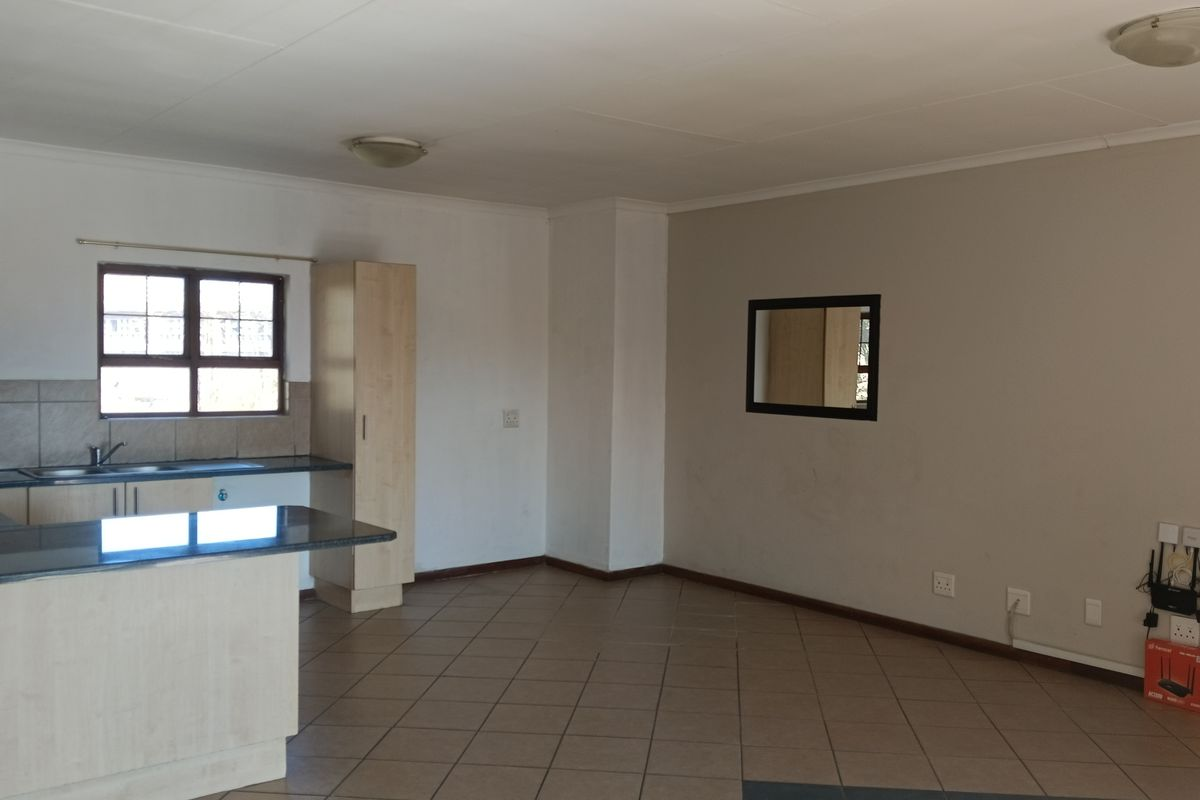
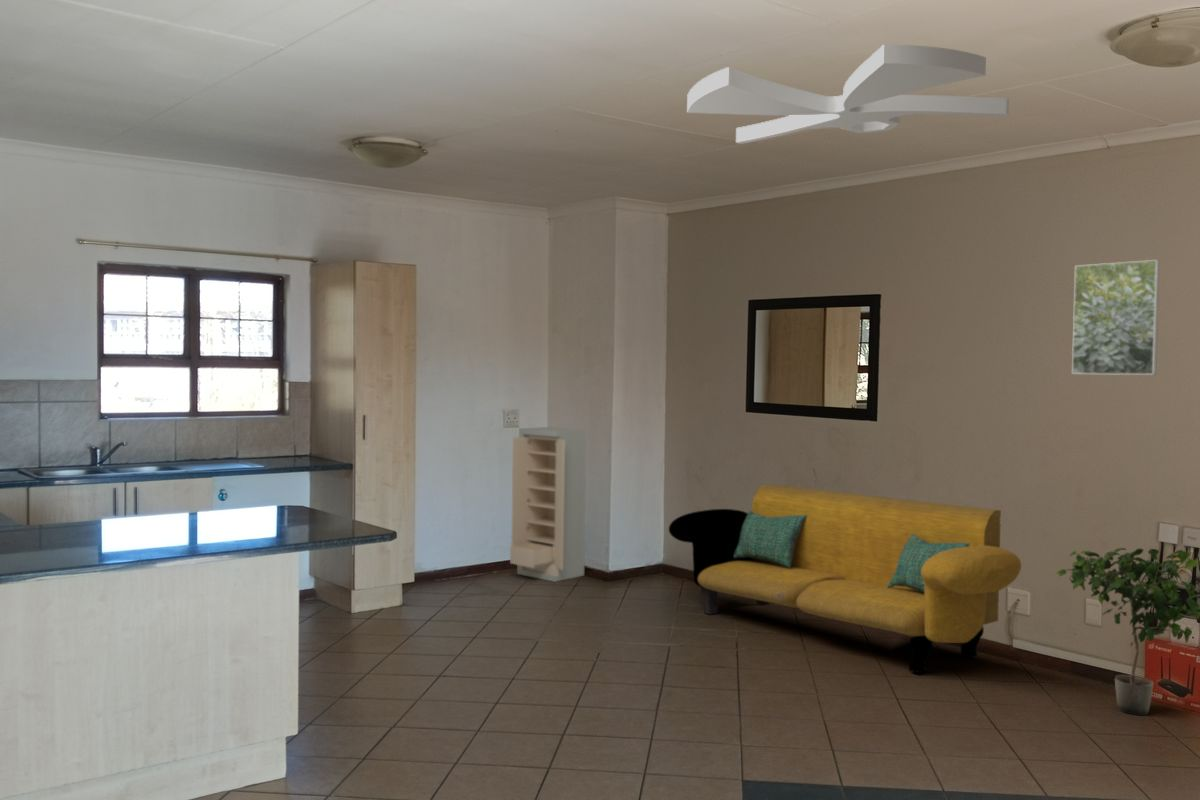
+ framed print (1114, 318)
+ storage cabinet (549, 503)
+ potted plant (1132, 627)
+ sofa (831, 566)
+ ceiling fan (847, 99)
